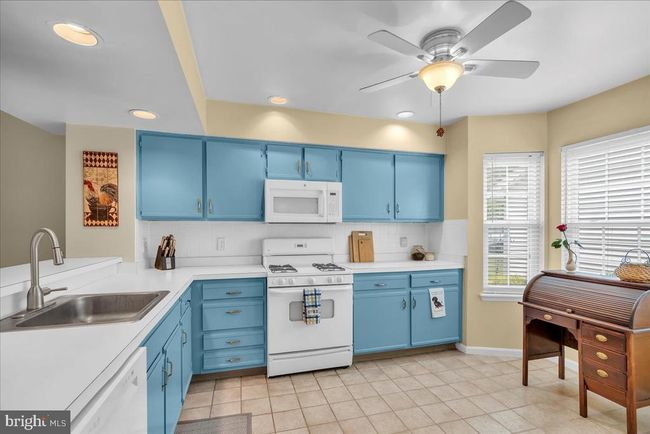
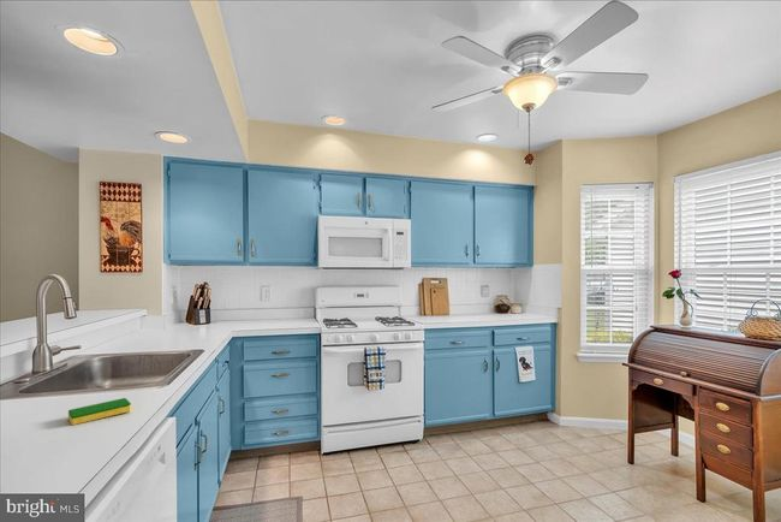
+ dish sponge (100, 410)
